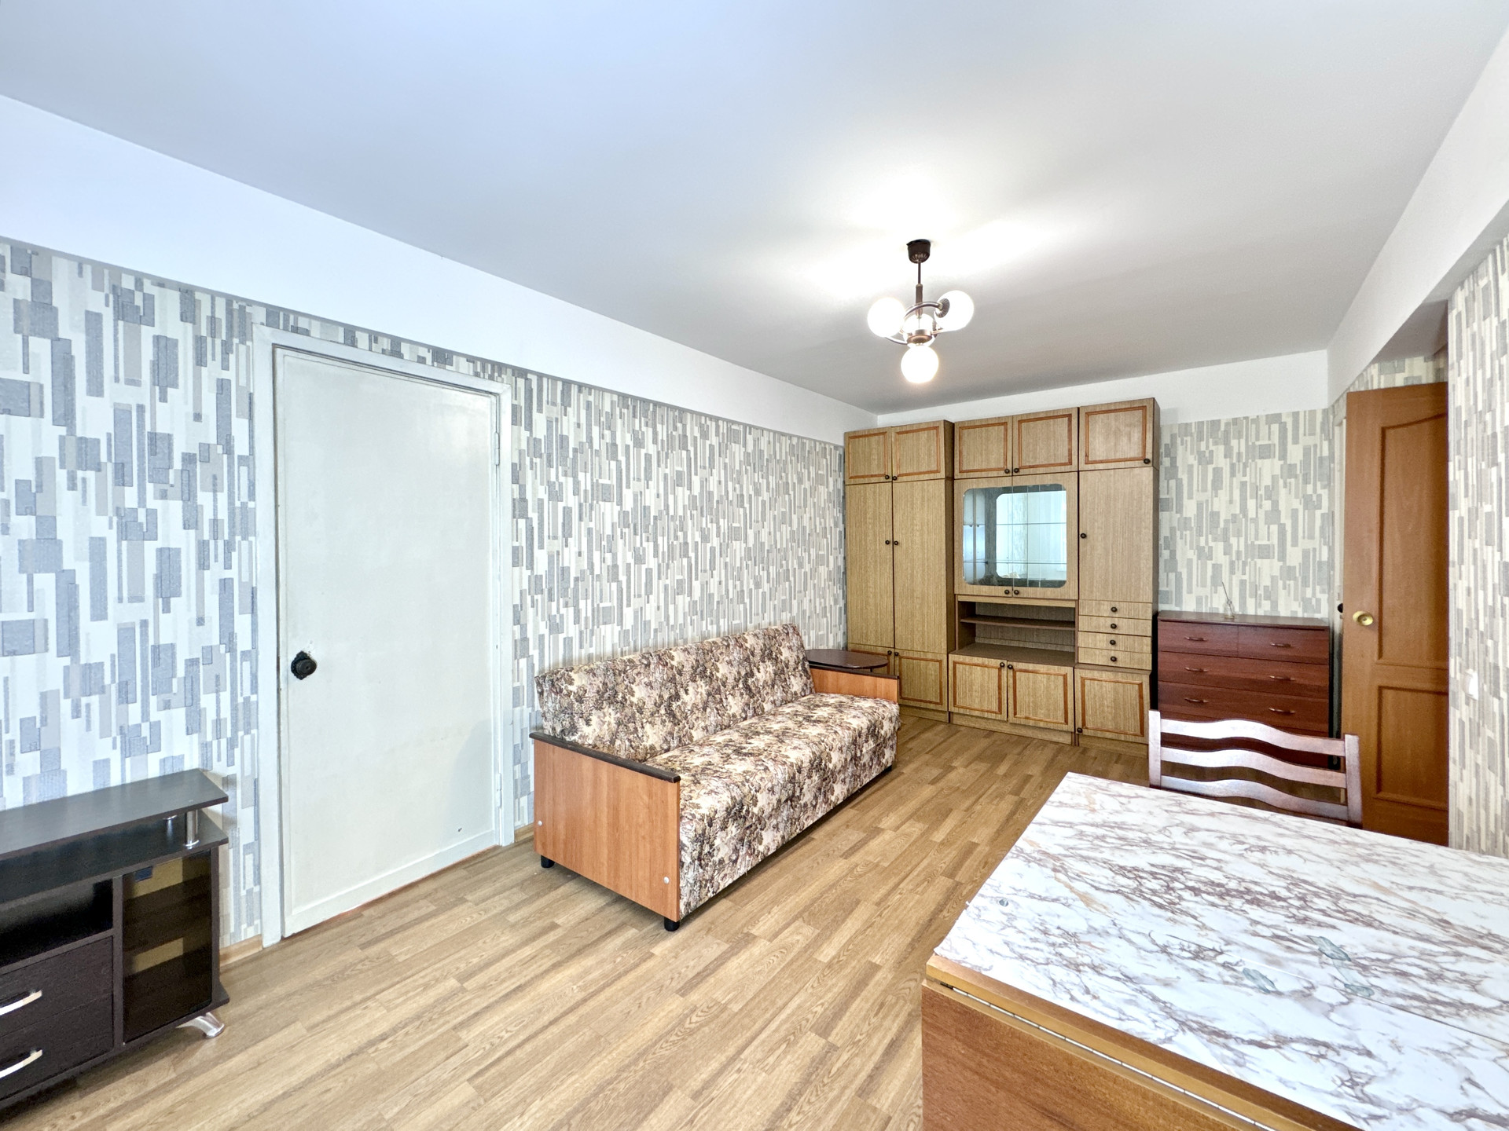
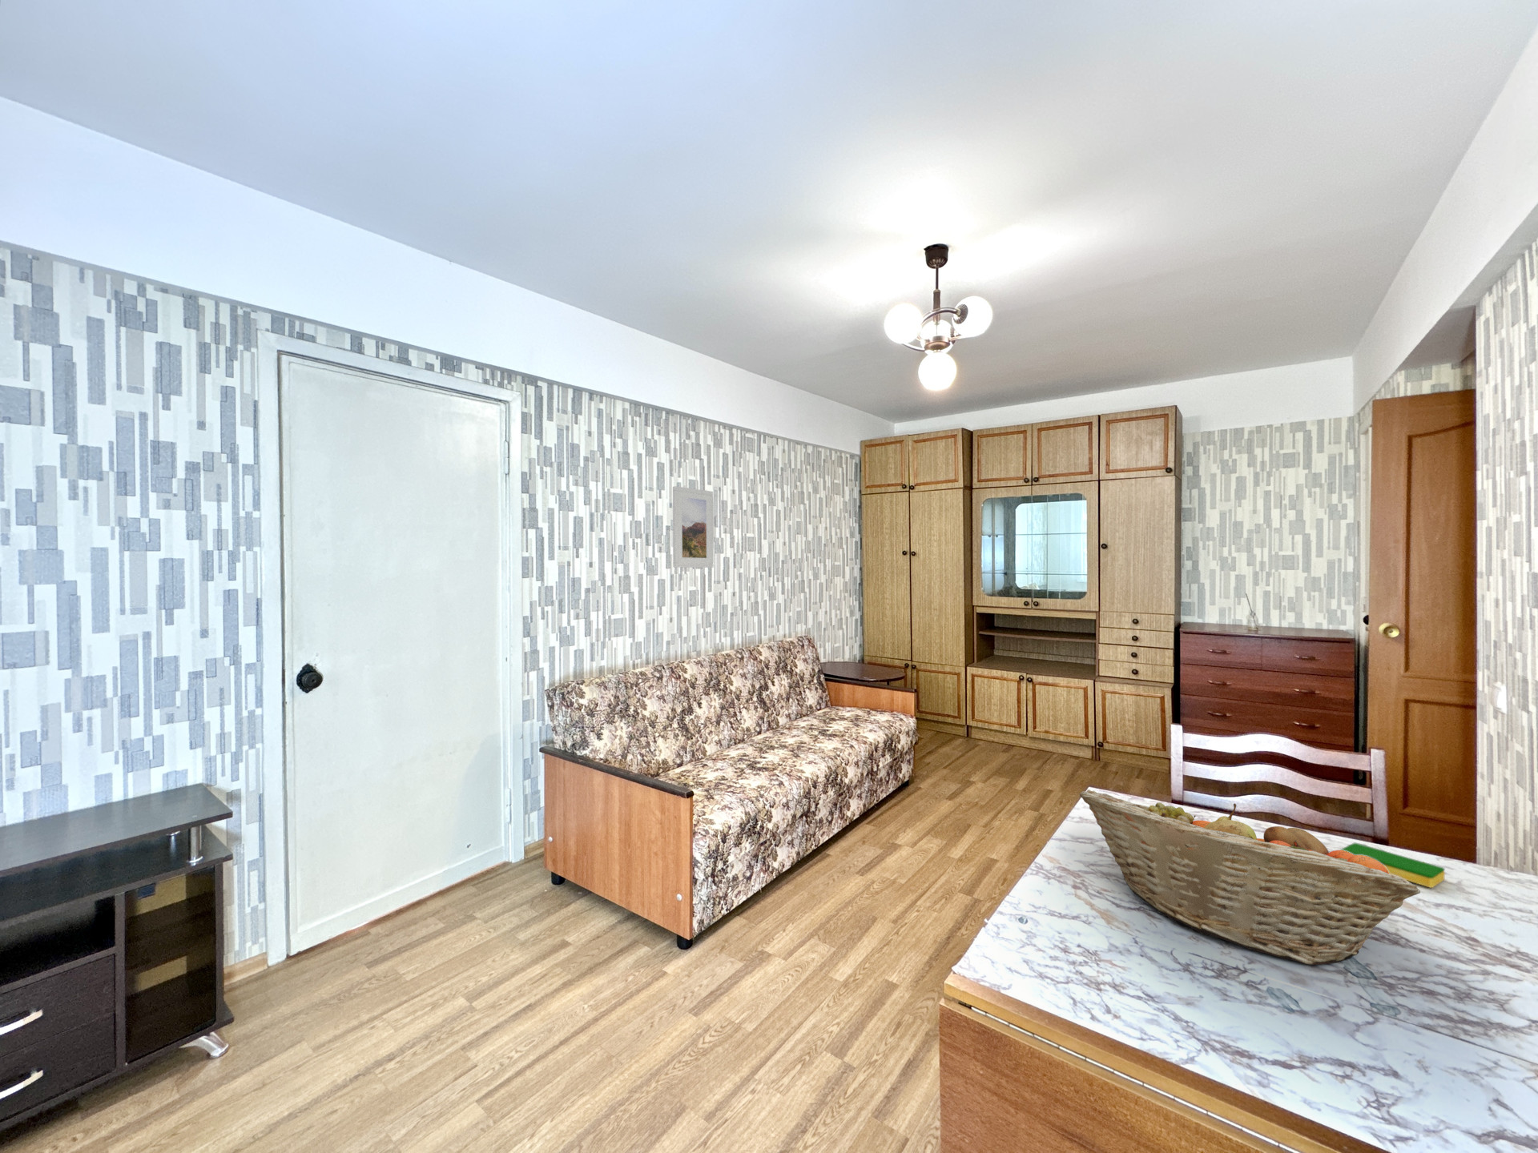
+ fruit basket (1224, 854)
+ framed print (694, 528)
+ dish sponge (1390, 864)
